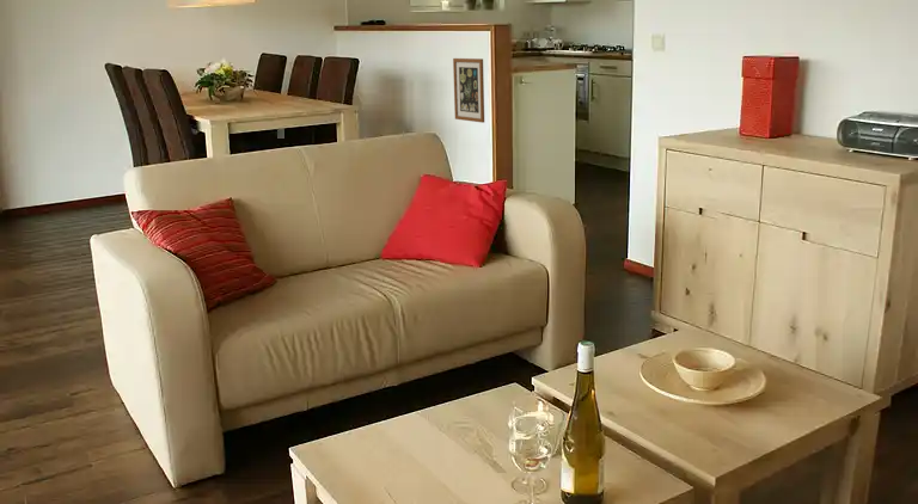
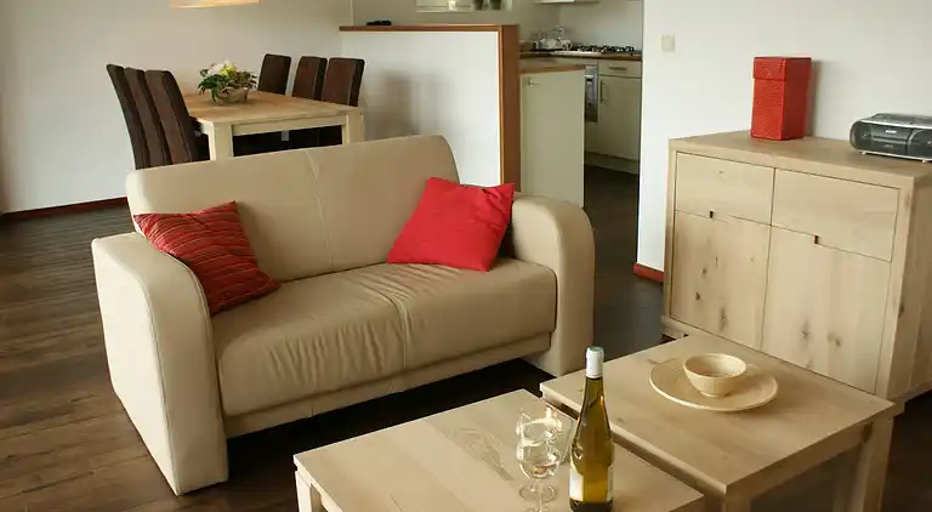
- wall art (469, 90)
